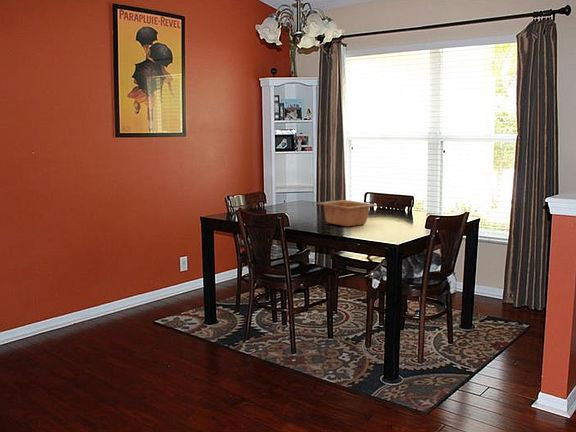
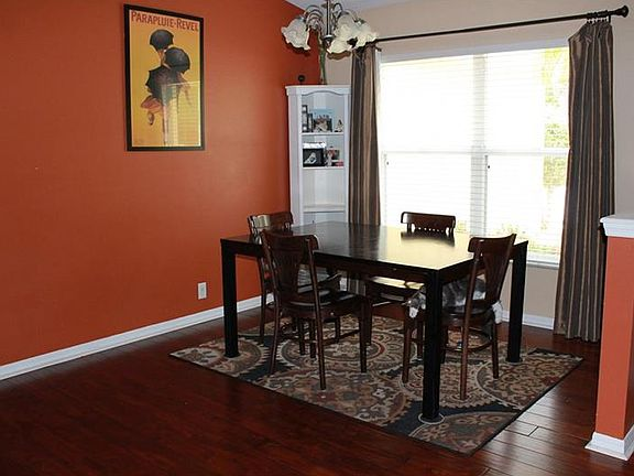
- serving bowl (346, 213)
